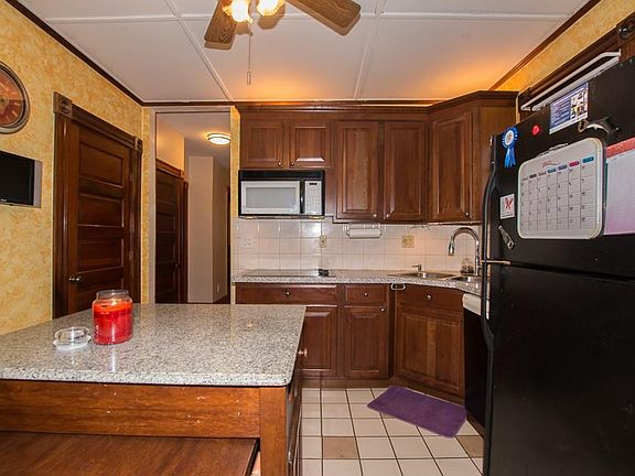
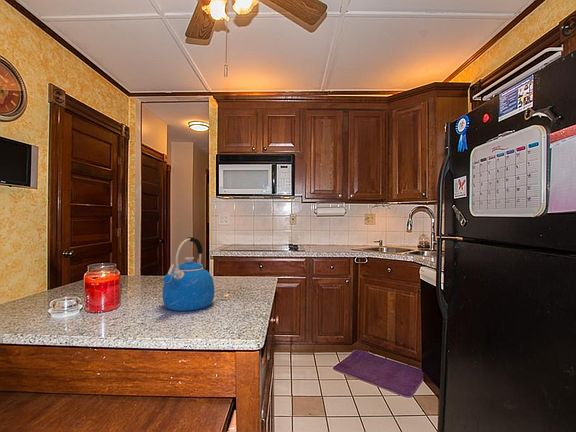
+ kettle (185, 271)
